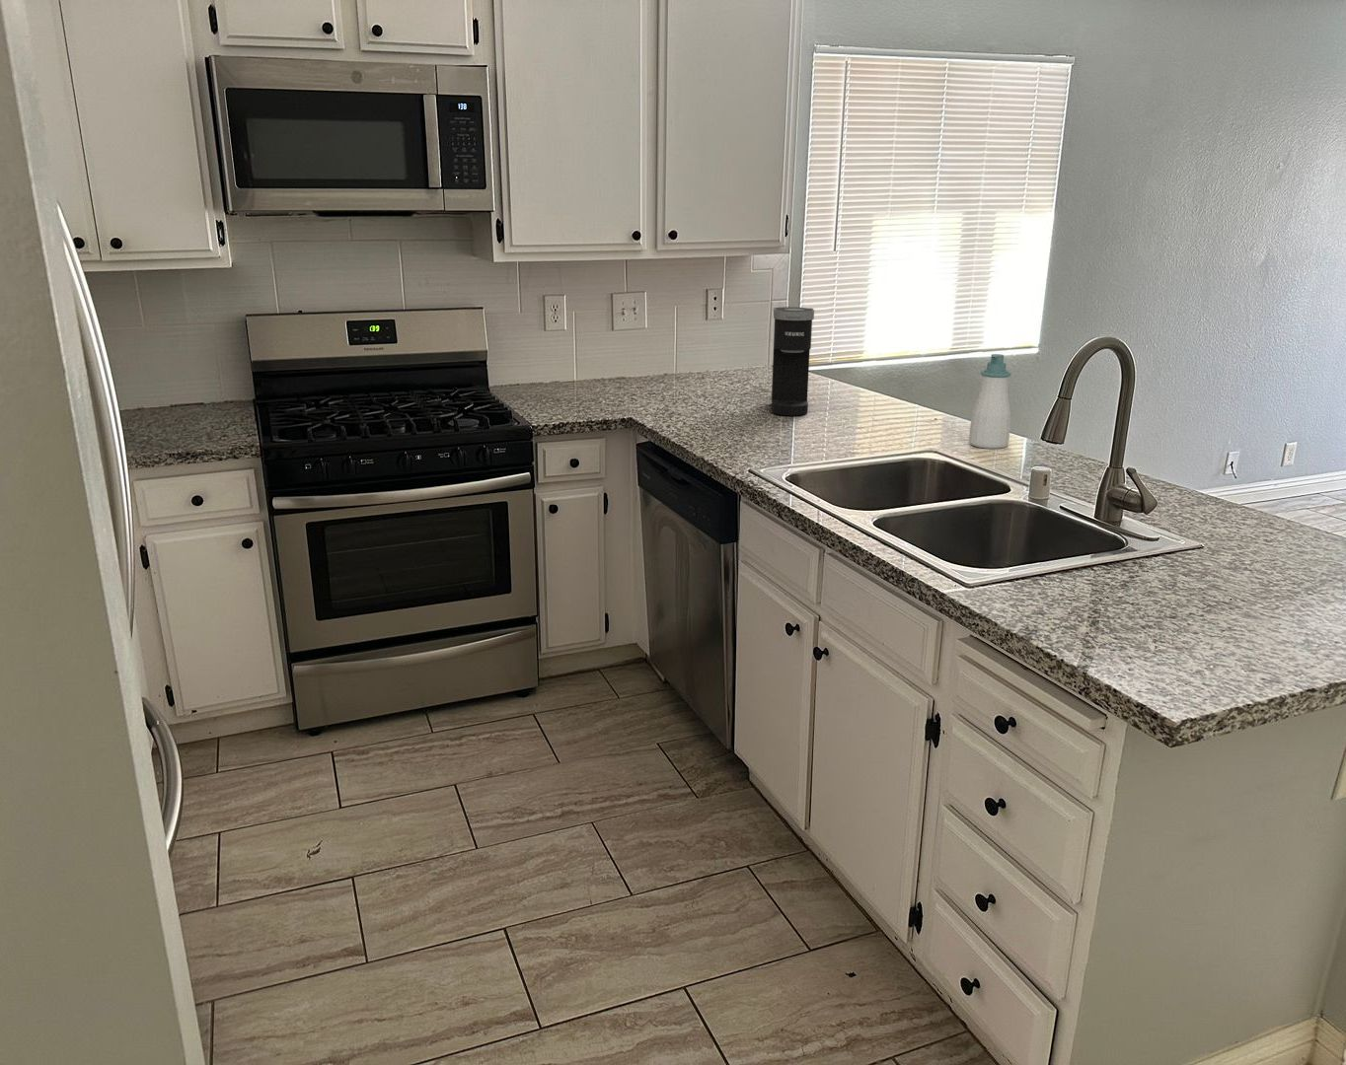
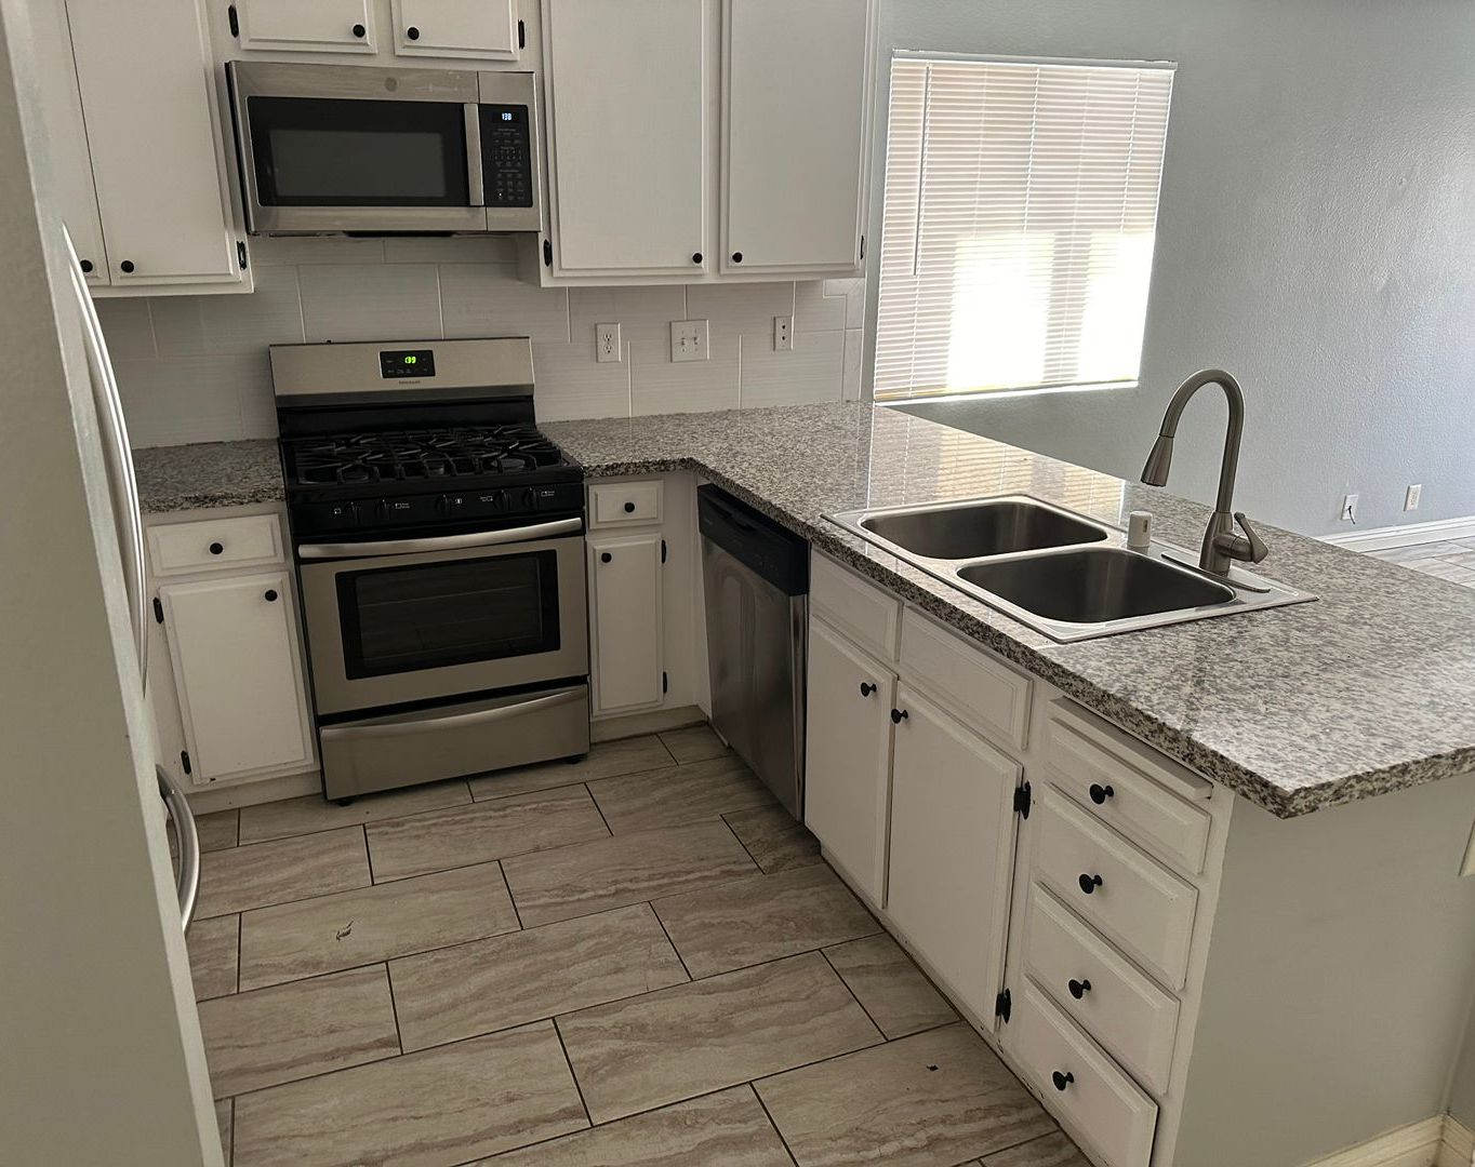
- soap bottle (993, 401)
- coffee maker (790, 358)
